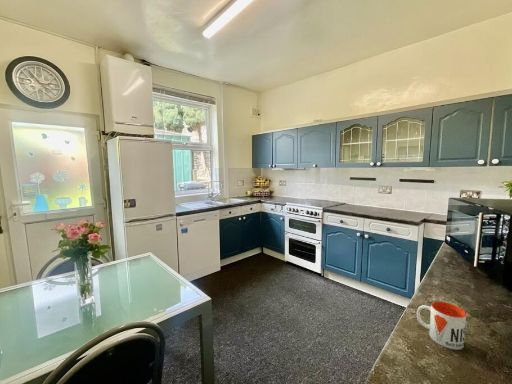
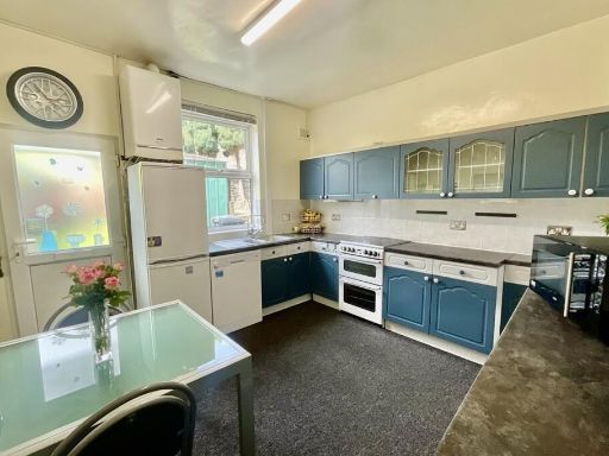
- mug (439, 321)
